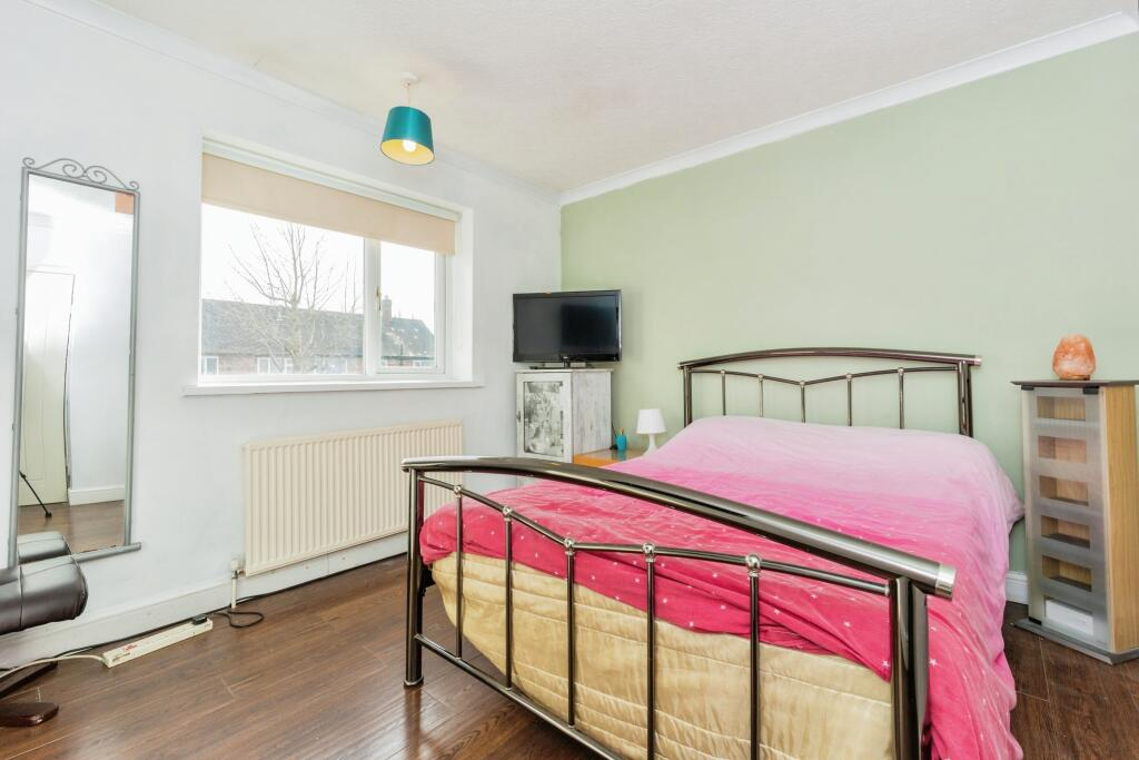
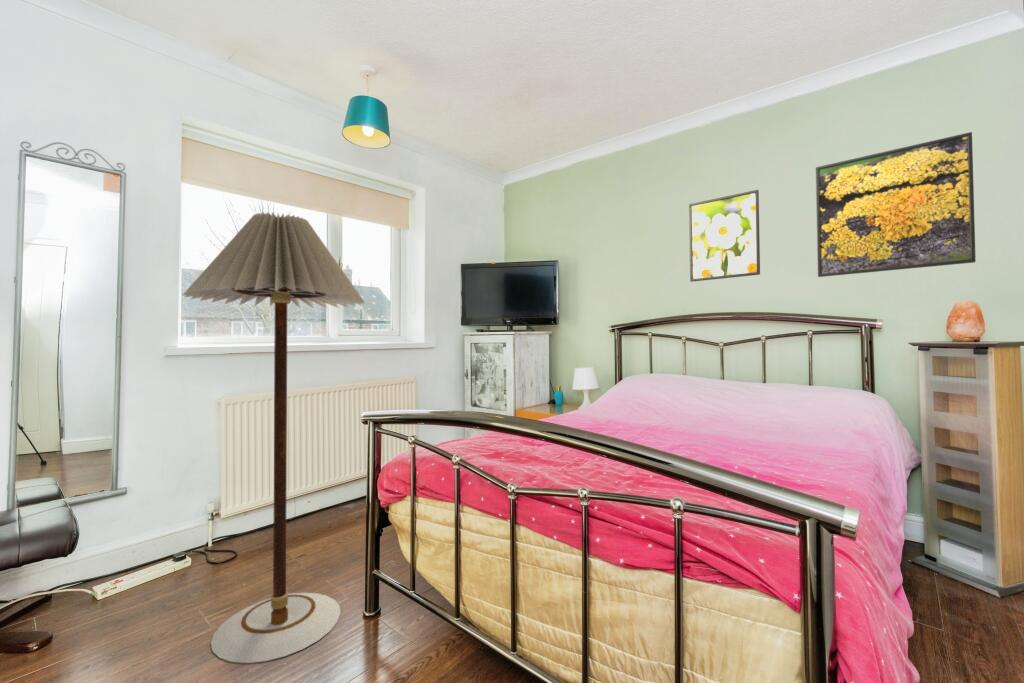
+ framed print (888, 210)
+ floor lamp (280, 419)
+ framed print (722, 237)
